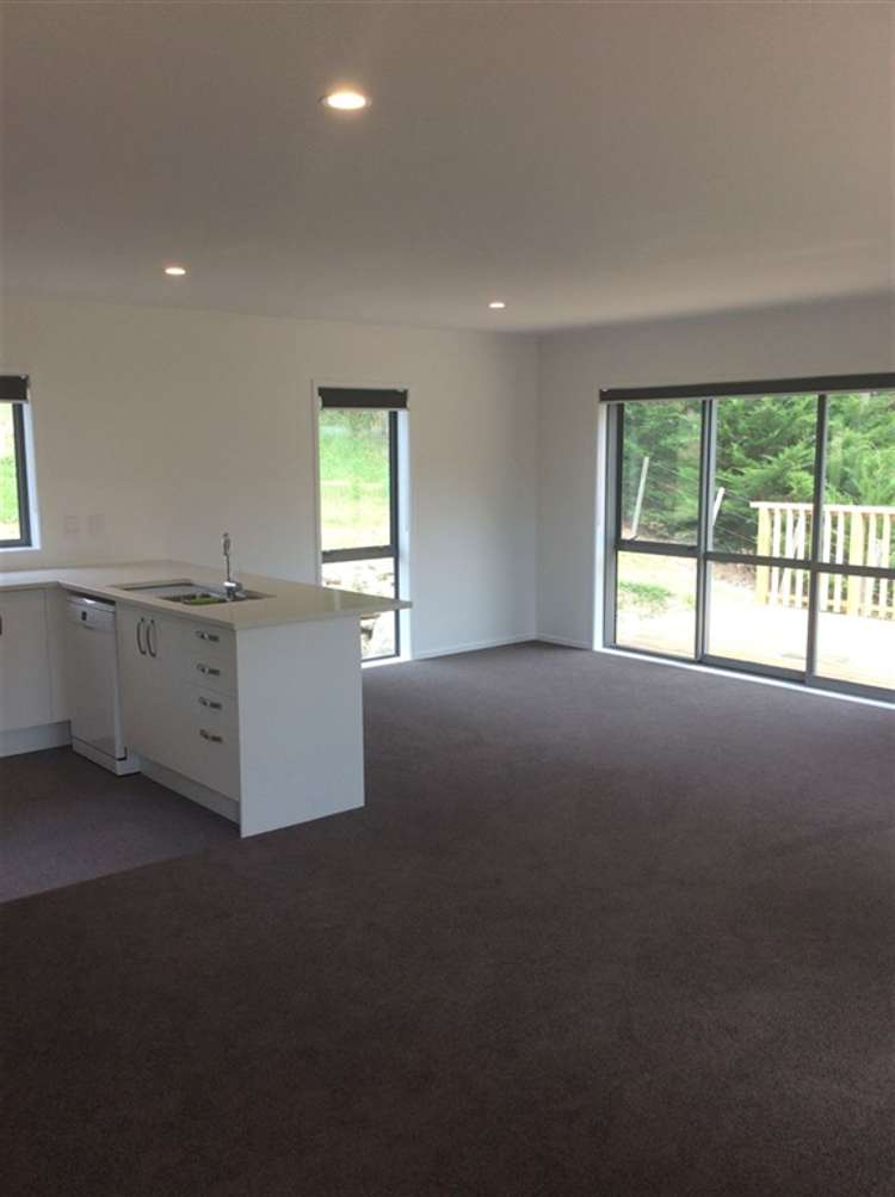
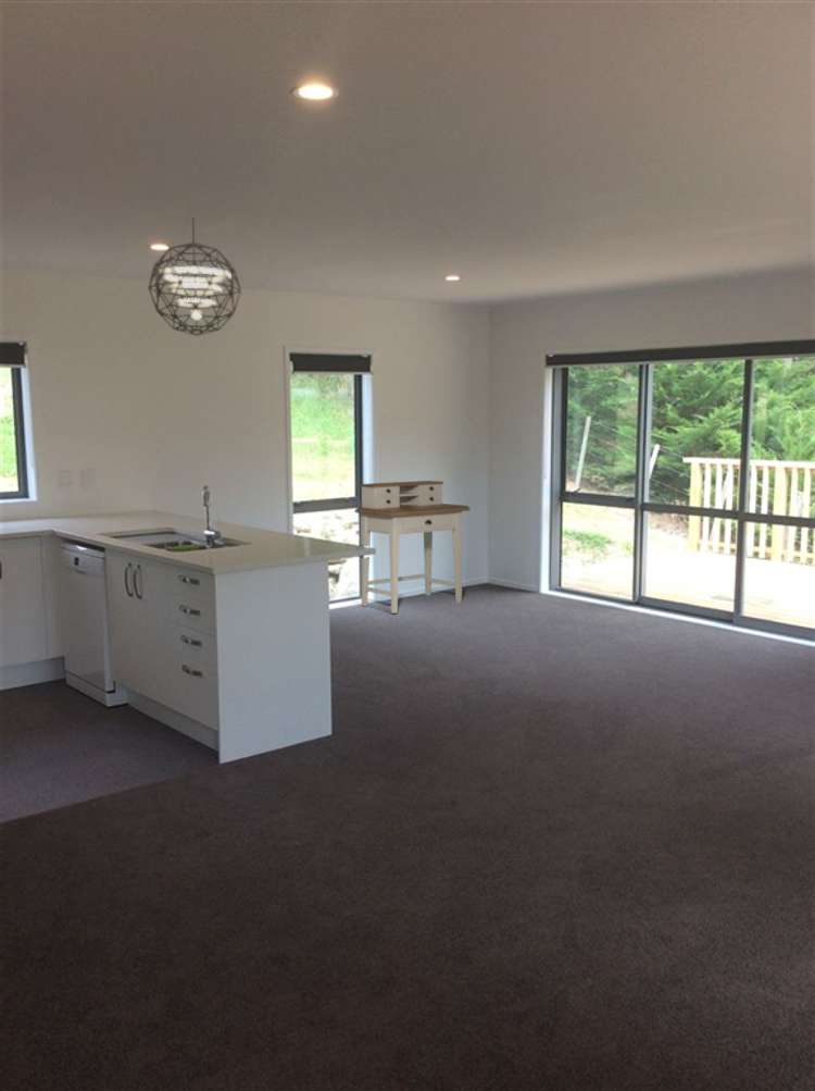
+ desk (424, 544)
+ pendant light (195, 276)
